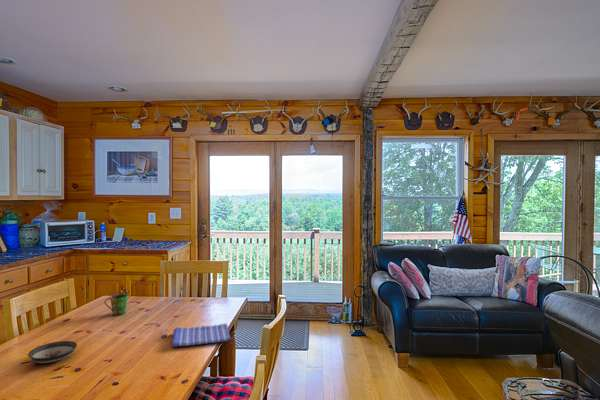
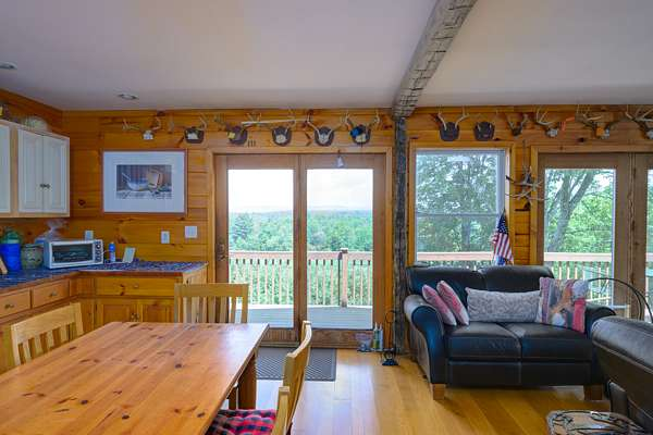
- saucer (53, 353)
- cup (116, 305)
- dish towel (201, 334)
